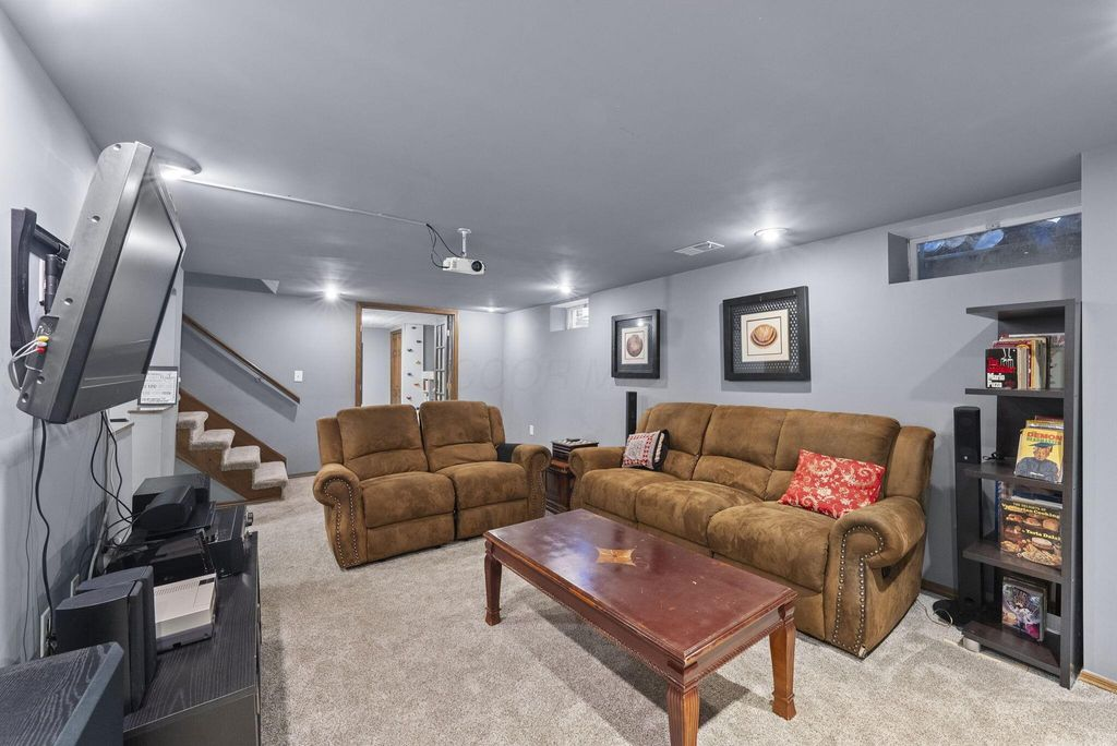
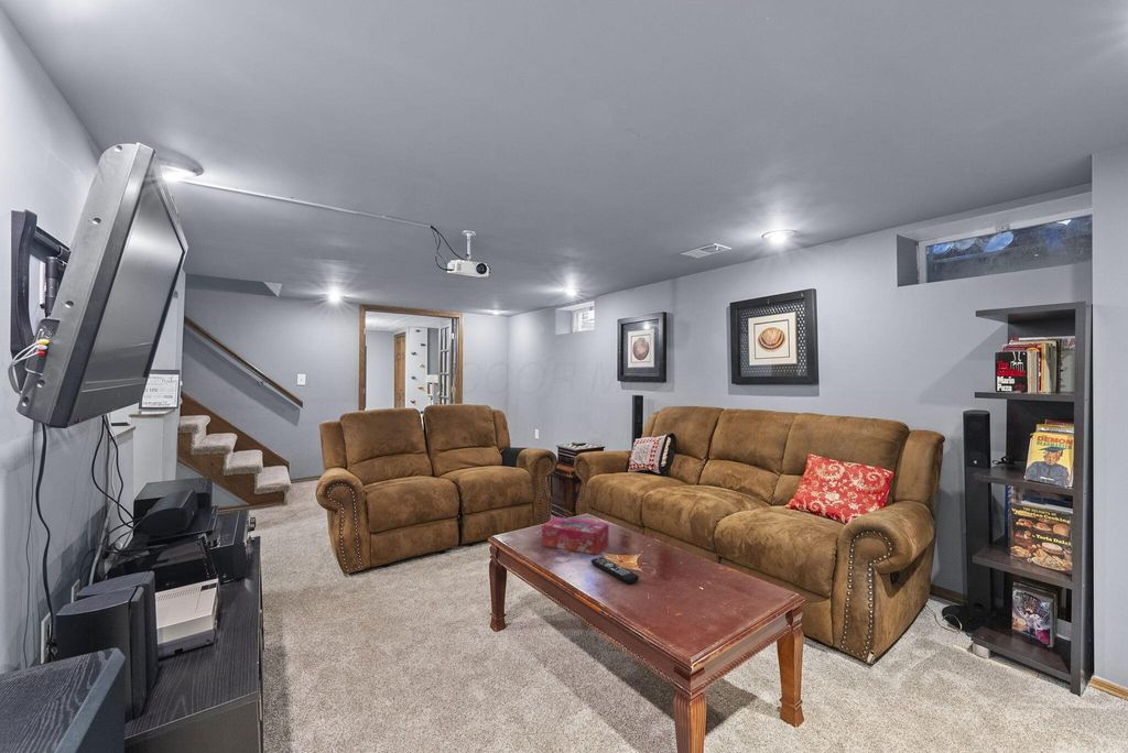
+ remote control (614, 569)
+ tissue box (575, 534)
